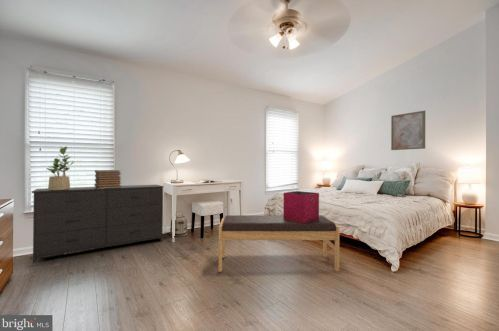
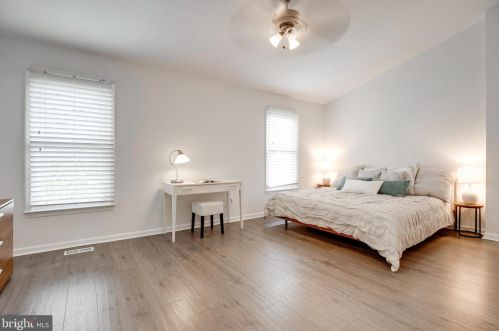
- storage bin (301, 205)
- dresser (104, 217)
- book stack (108, 178)
- wall art (407, 131)
- basket (179, 222)
- potted plant (57, 167)
- bench (276, 239)
